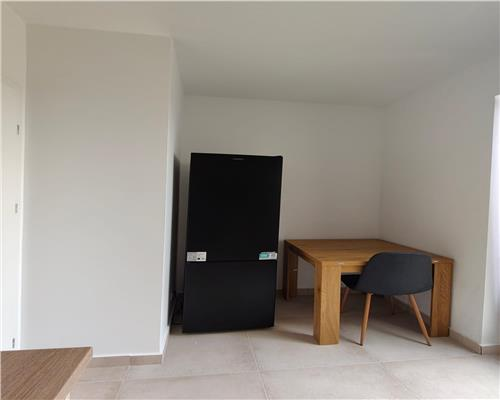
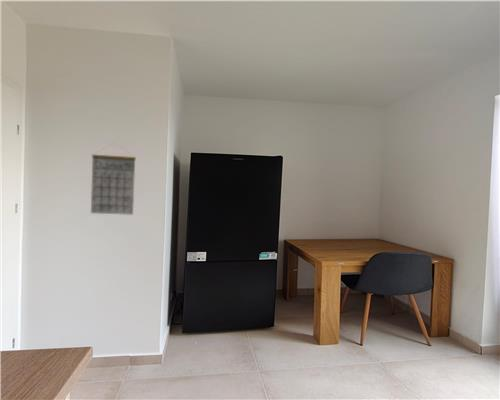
+ calendar (113, 178)
